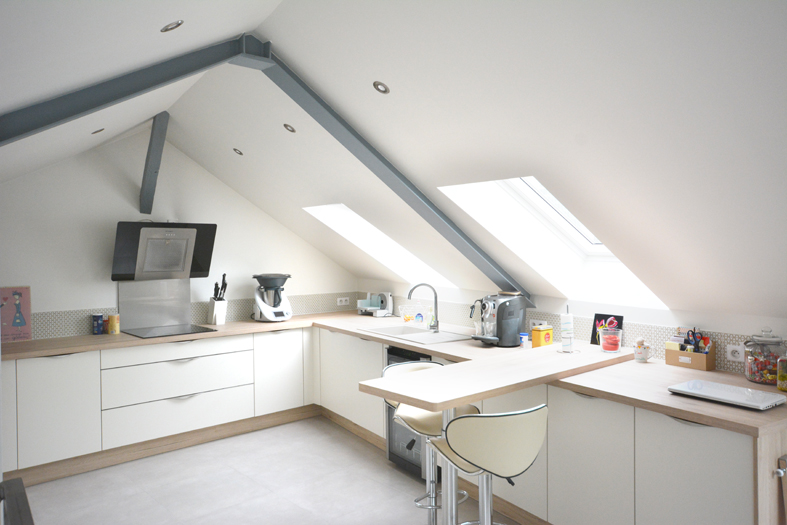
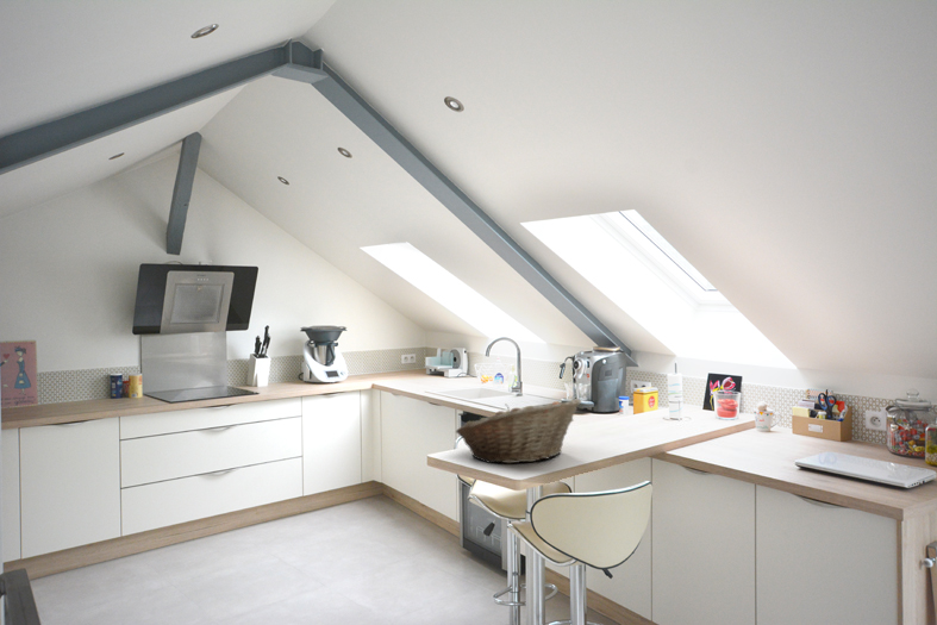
+ fruit basket (520, 426)
